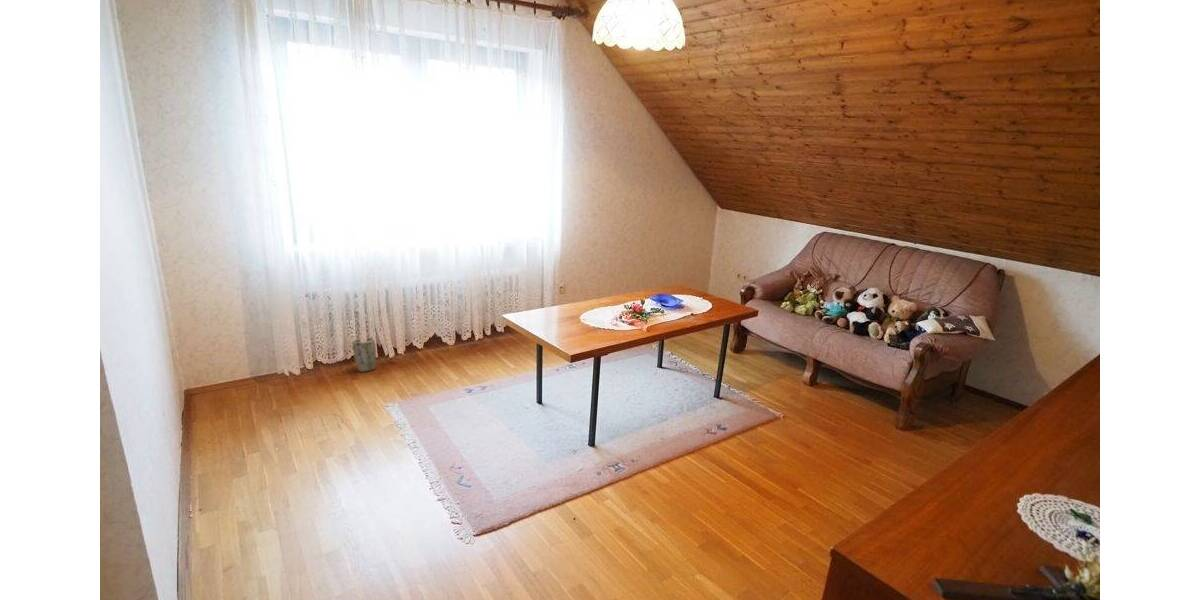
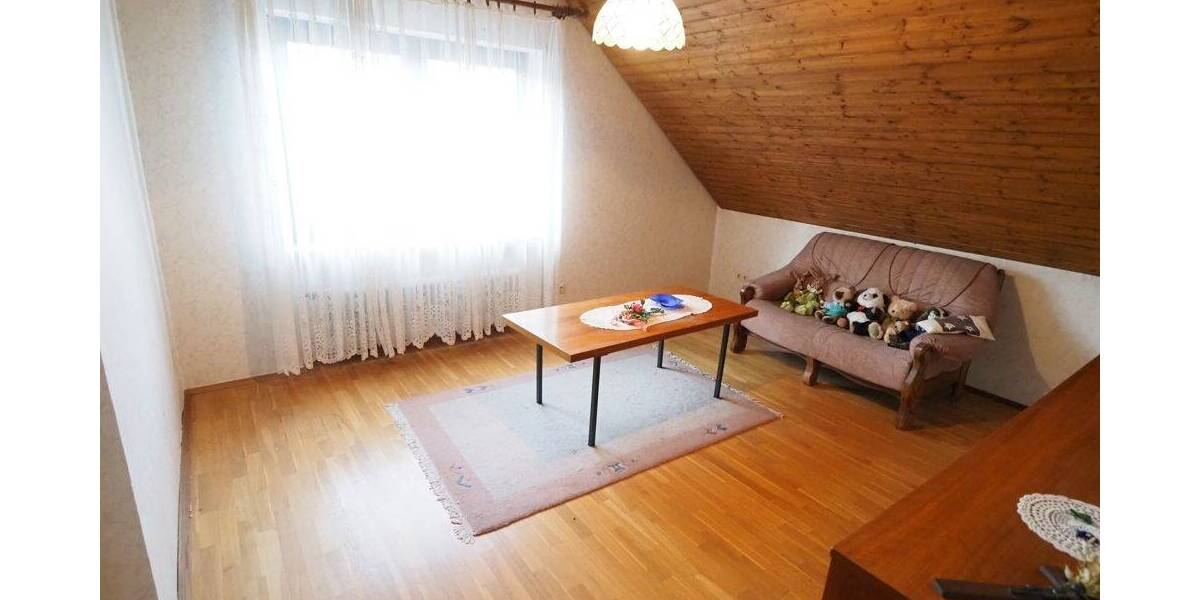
- plant pot (365, 354)
